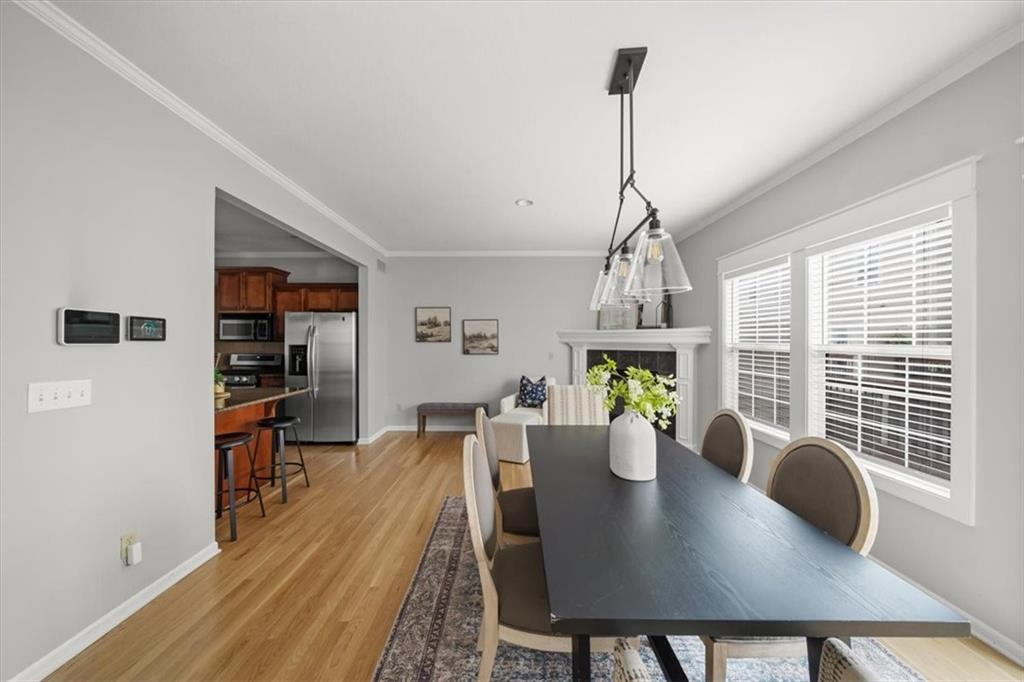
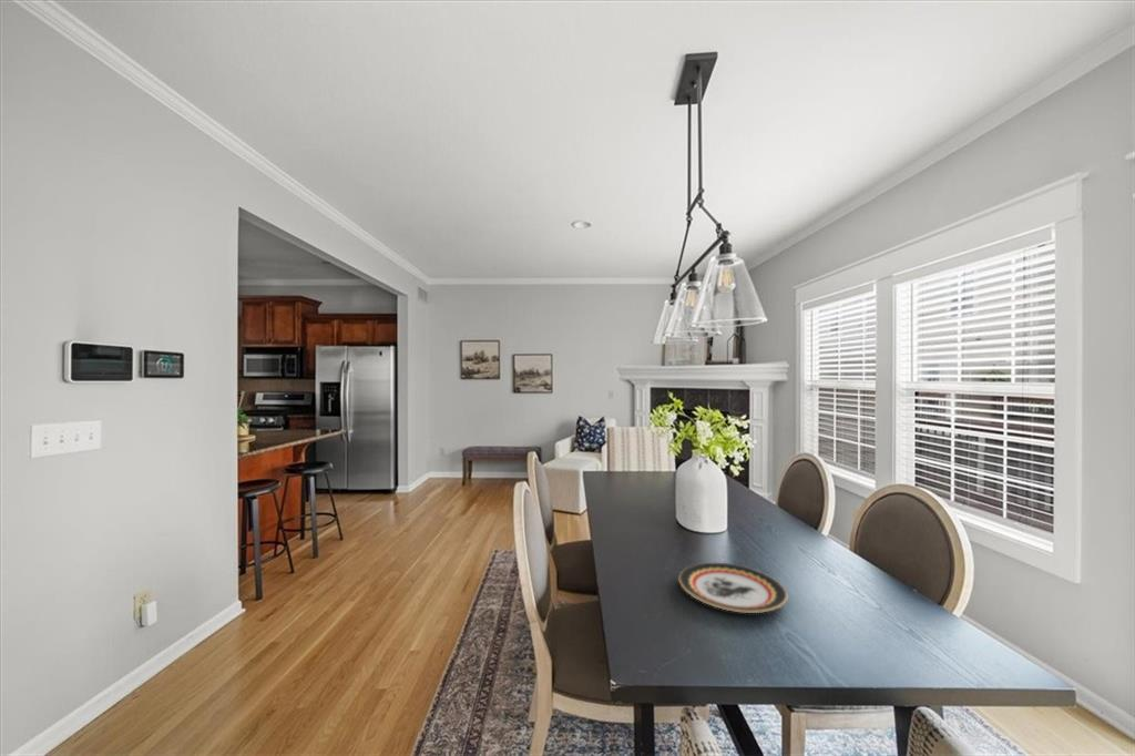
+ plate (730, 588)
